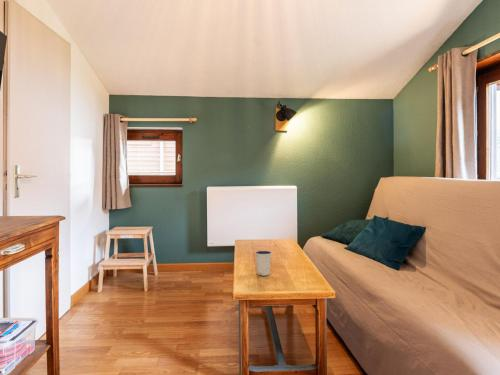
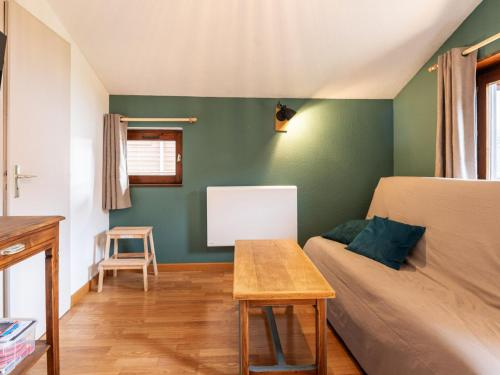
- dixie cup (263, 263)
